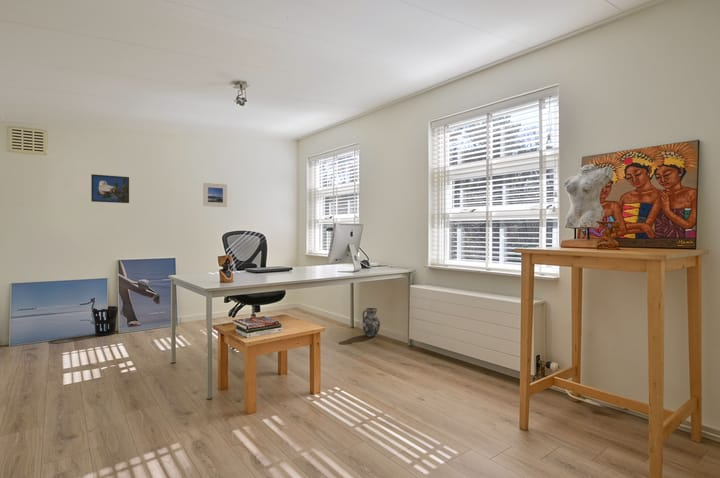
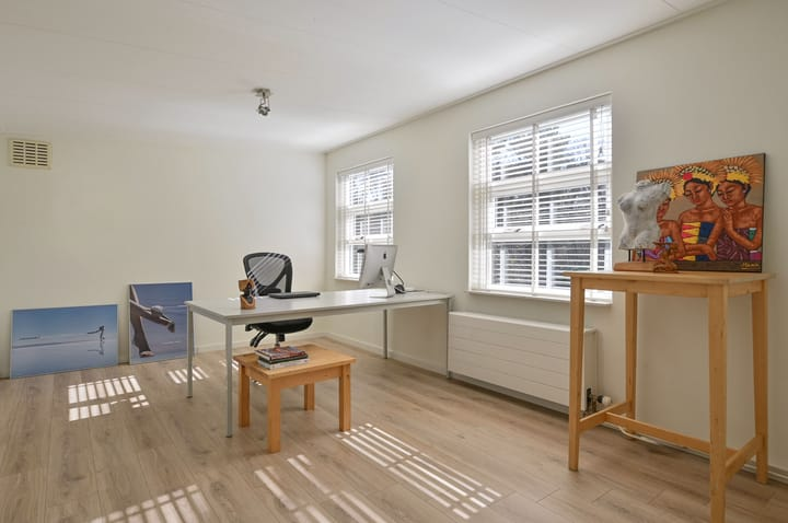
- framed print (215, 195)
- wastebasket (105, 320)
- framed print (110, 189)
- ceramic jug (371, 321)
